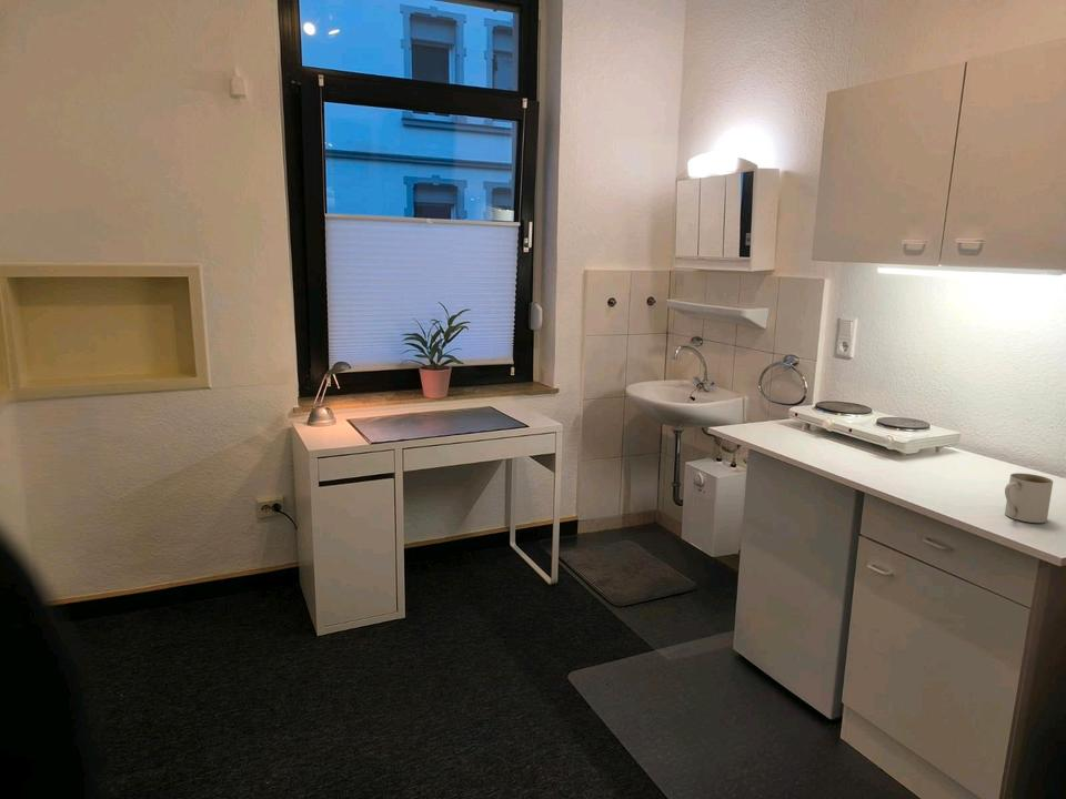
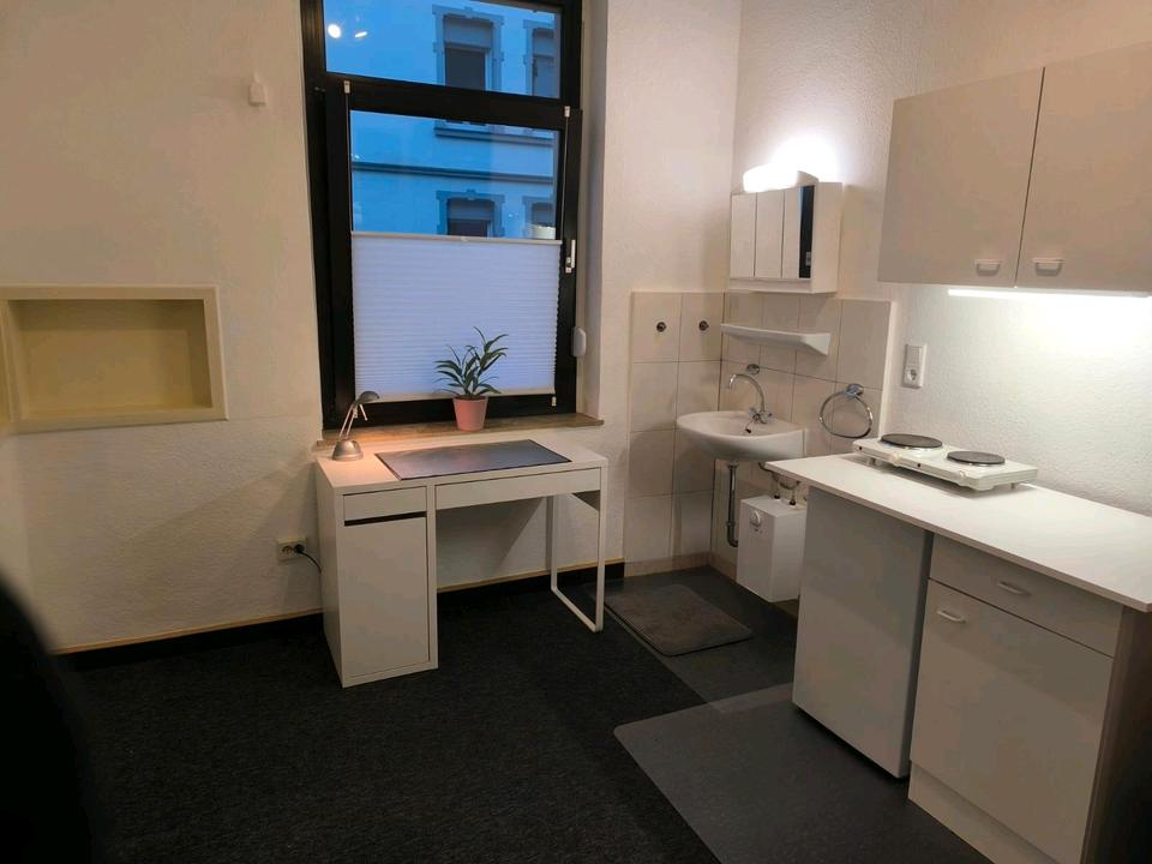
- mug (1023, 498)
